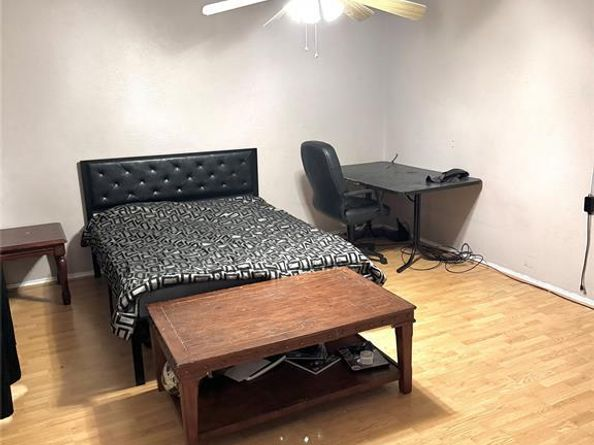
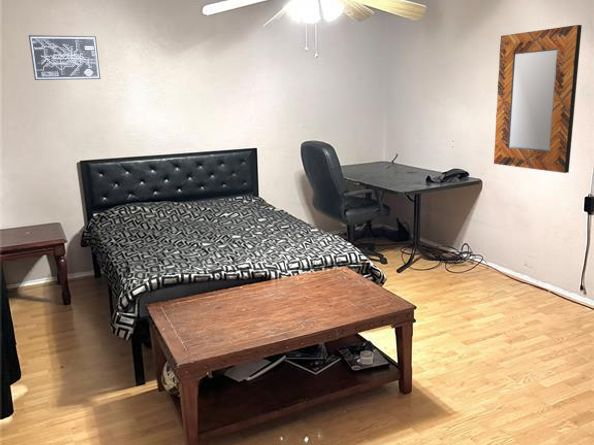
+ home mirror (533, 101)
+ wall art (65, 57)
